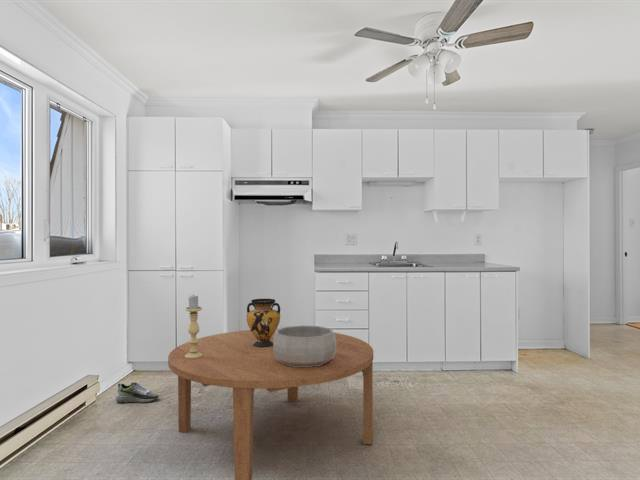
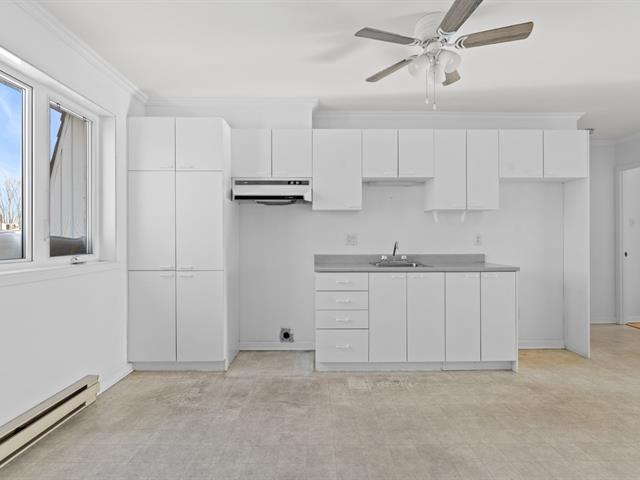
- dining table (273, 391)
- candle holder (193, 325)
- vase (263, 322)
- decorative bowl (304, 345)
- shoe (137, 391)
